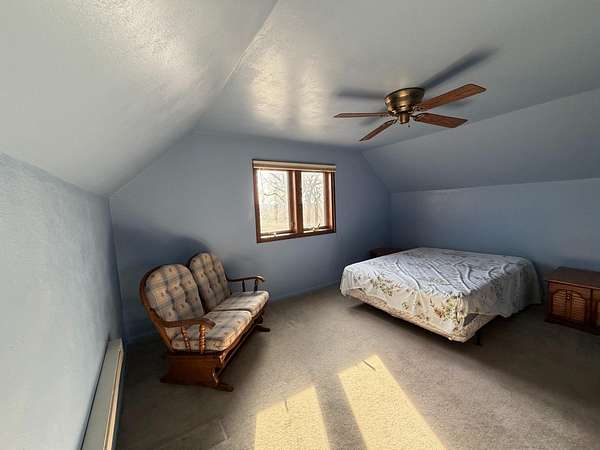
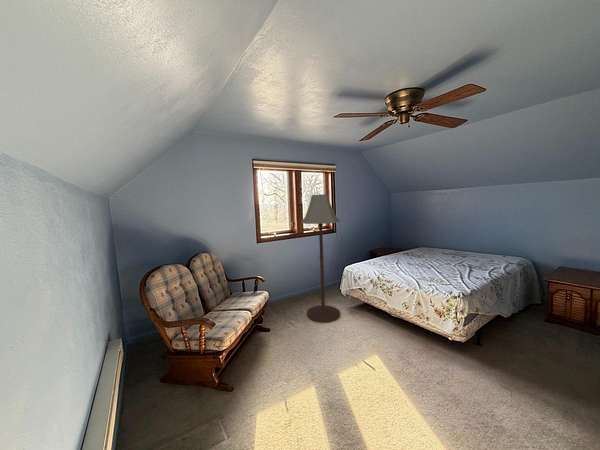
+ floor lamp (321, 255)
